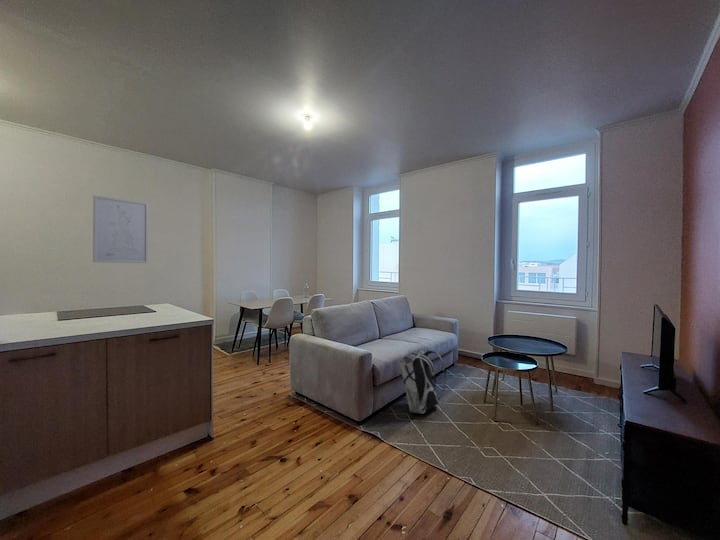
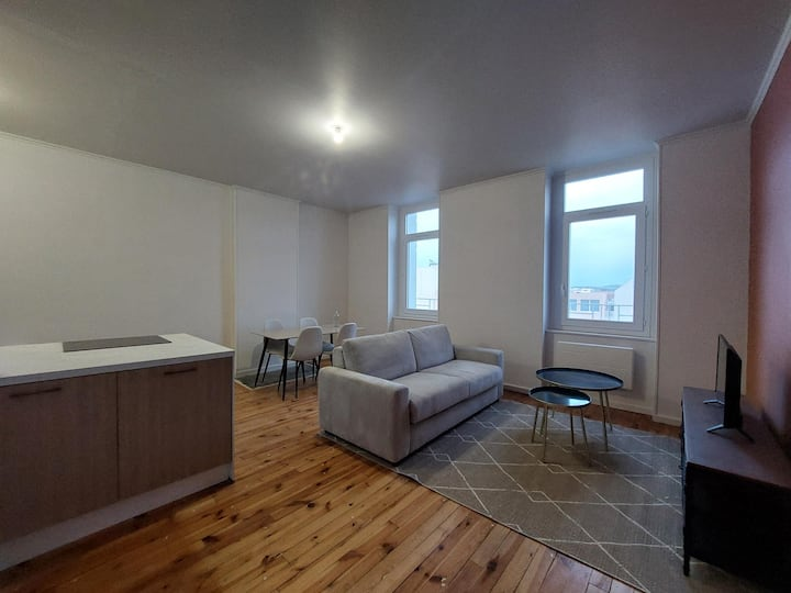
- wall art (122, 231)
- backpack (422, 379)
